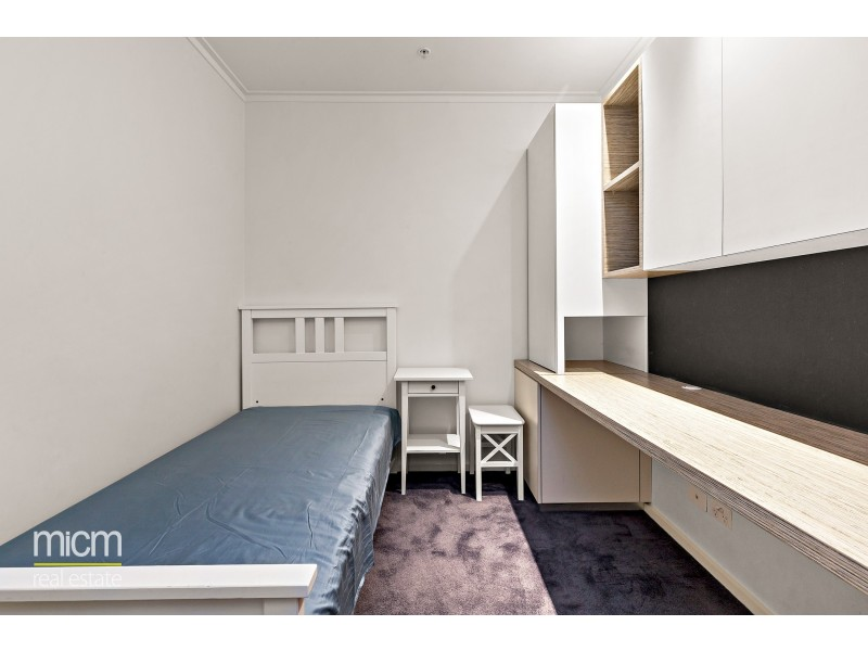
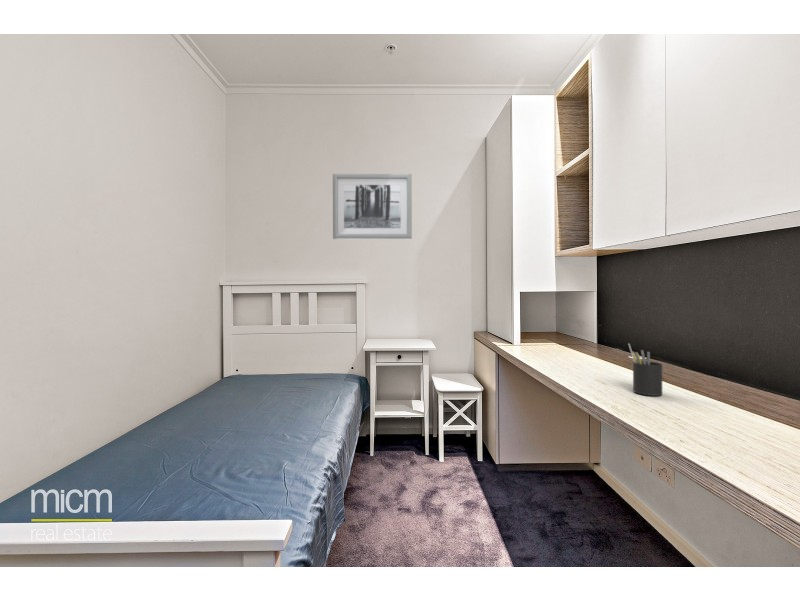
+ wall art (372, 206)
+ pen holder (645, 368)
